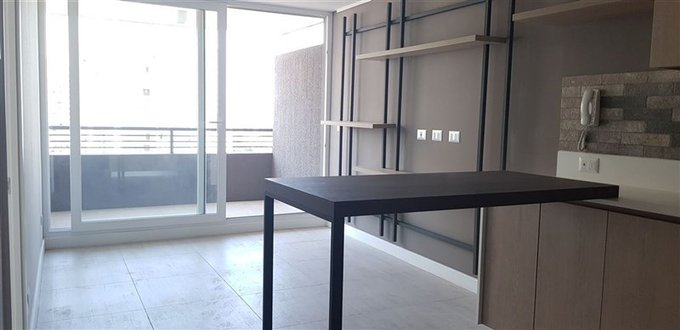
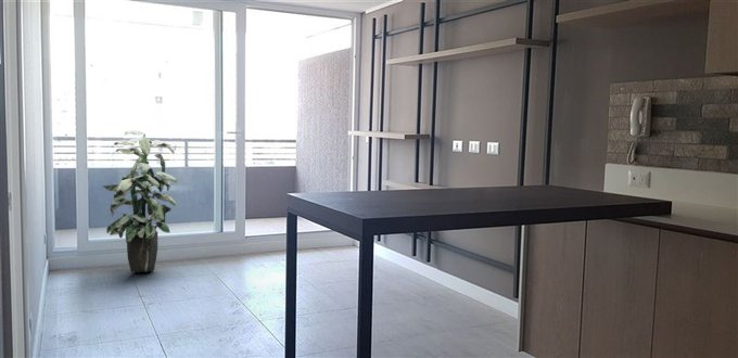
+ indoor plant (139, 201)
